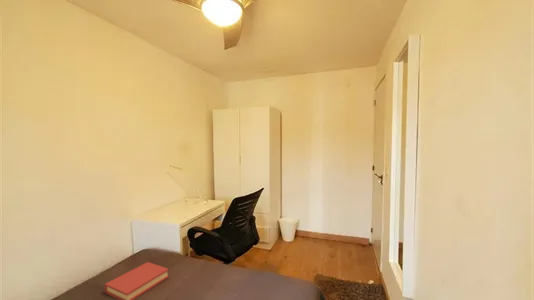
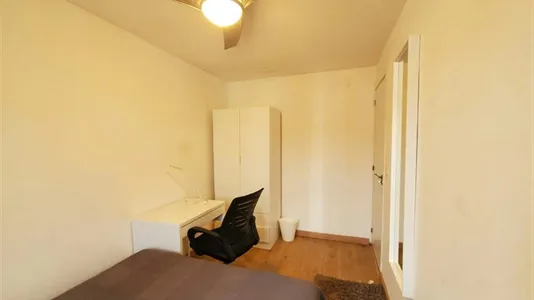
- hardback book (138, 280)
